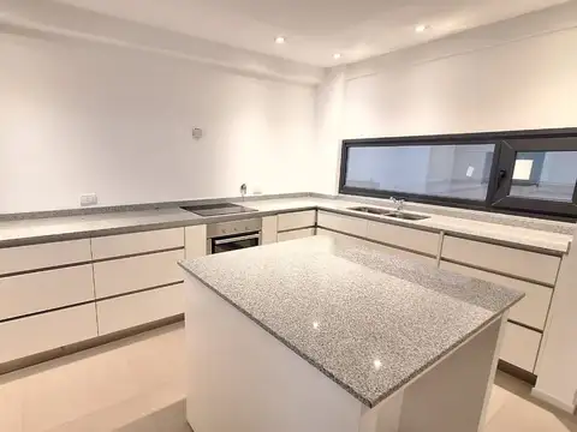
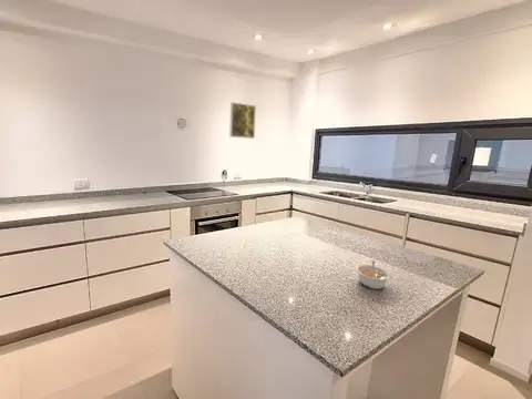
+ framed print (243, 121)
+ legume (371, 275)
